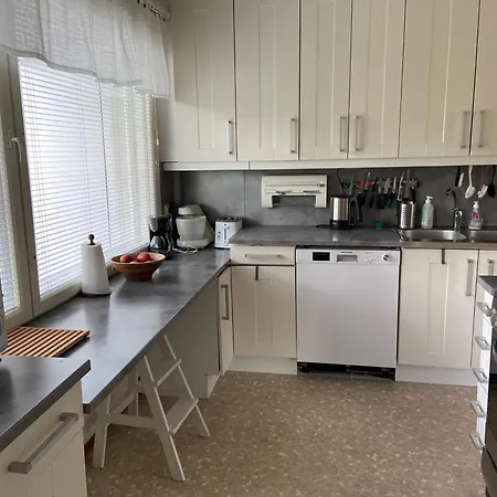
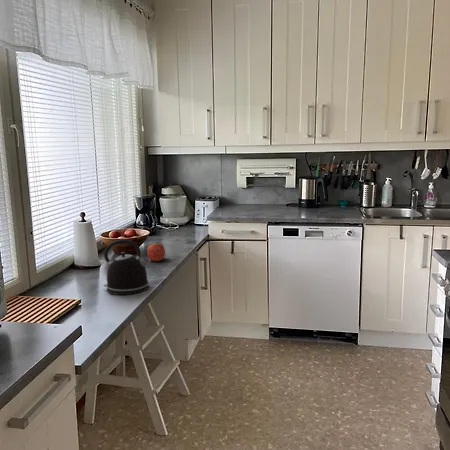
+ apple (156, 251)
+ kettle (126, 264)
